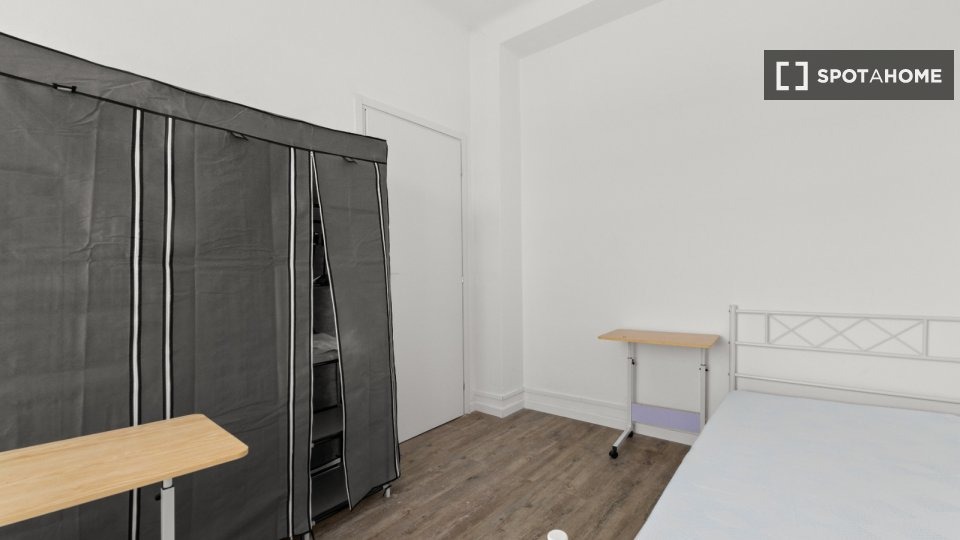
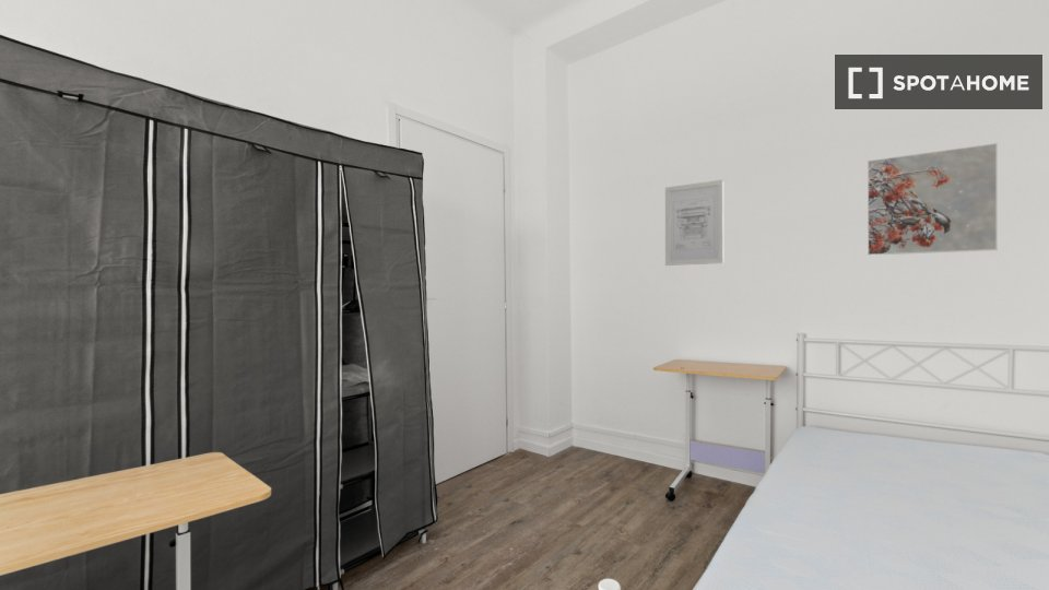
+ wall art (693, 224)
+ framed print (928, 202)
